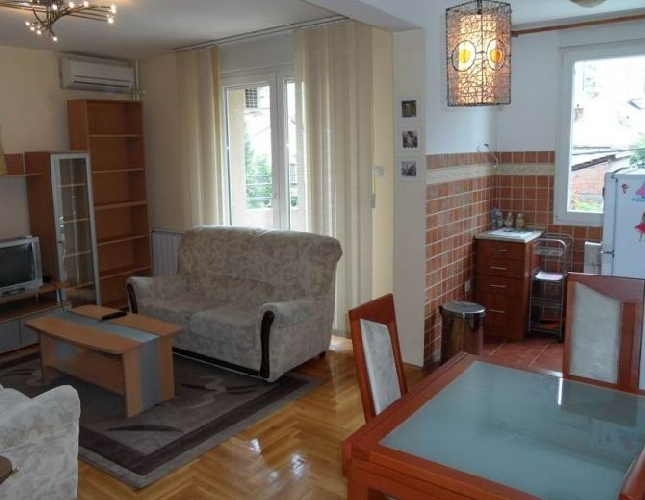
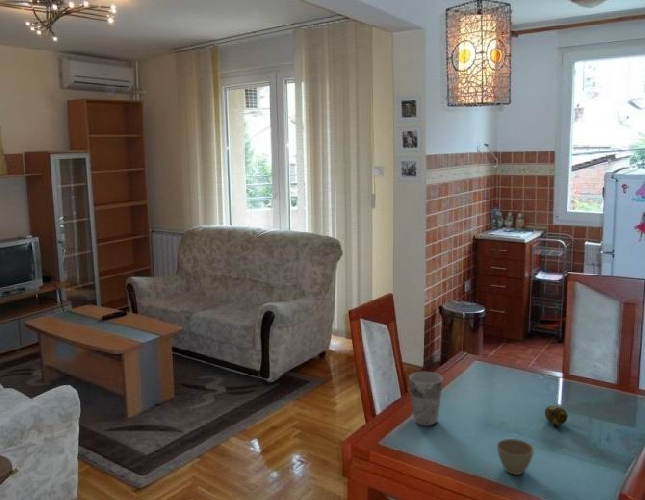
+ cup (425, 399)
+ flower pot (514, 458)
+ fruit (555, 415)
